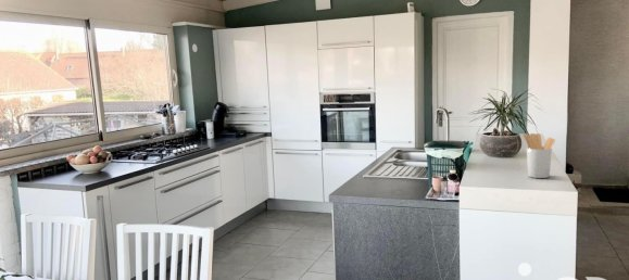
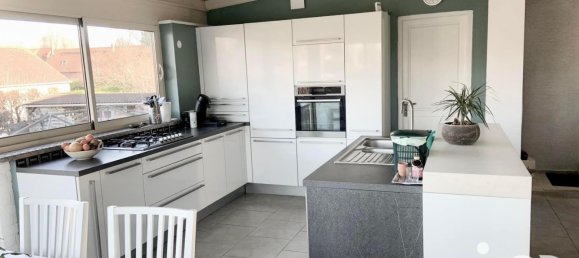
- utensil holder (536, 154)
